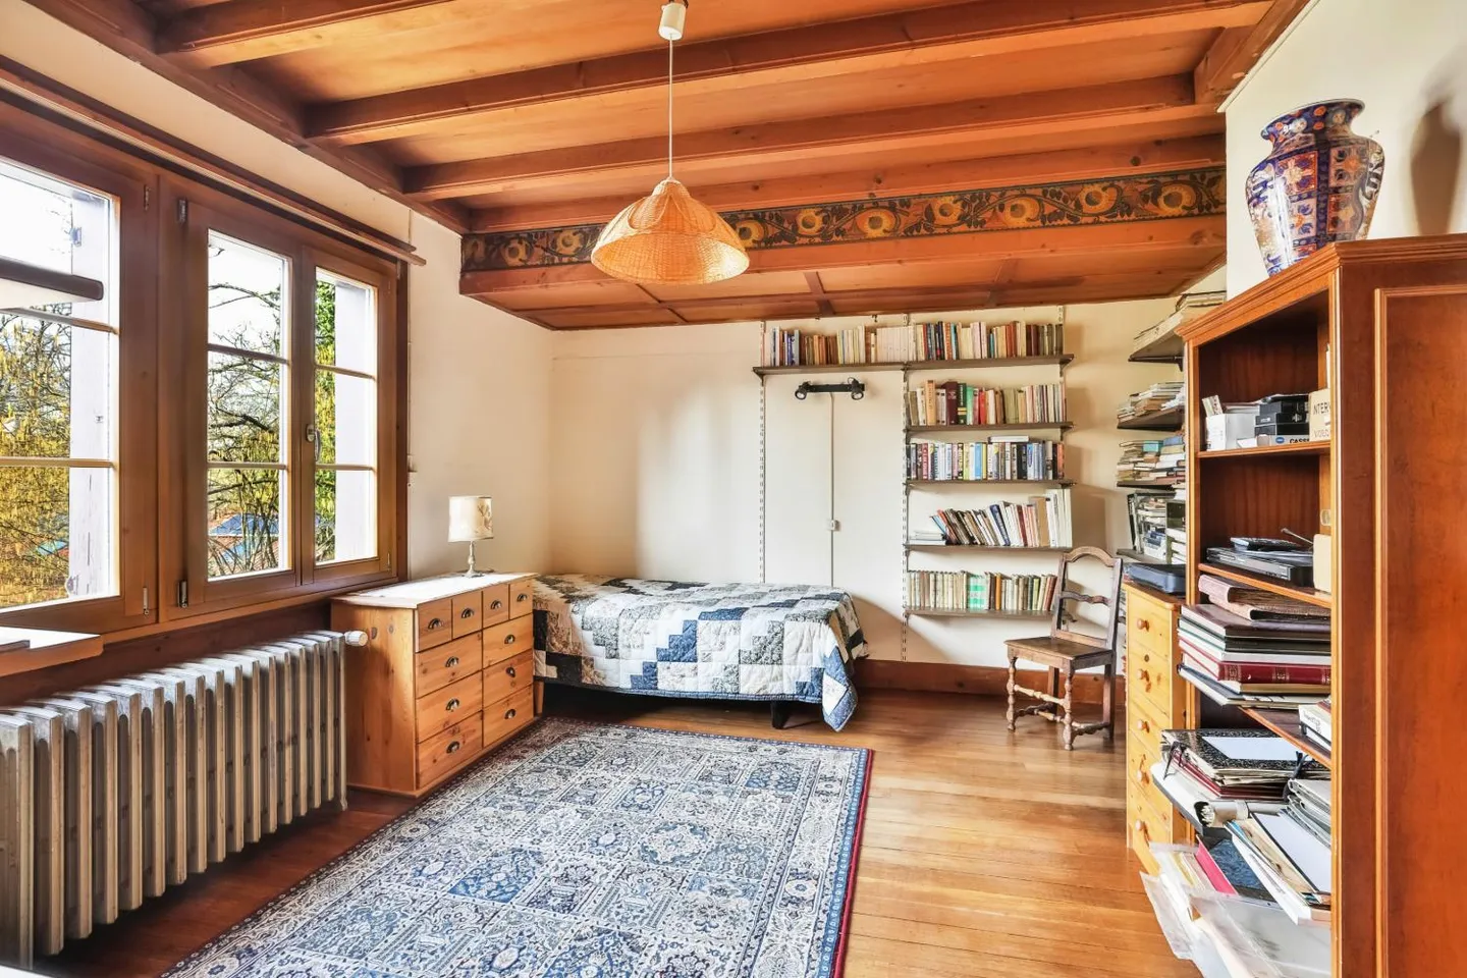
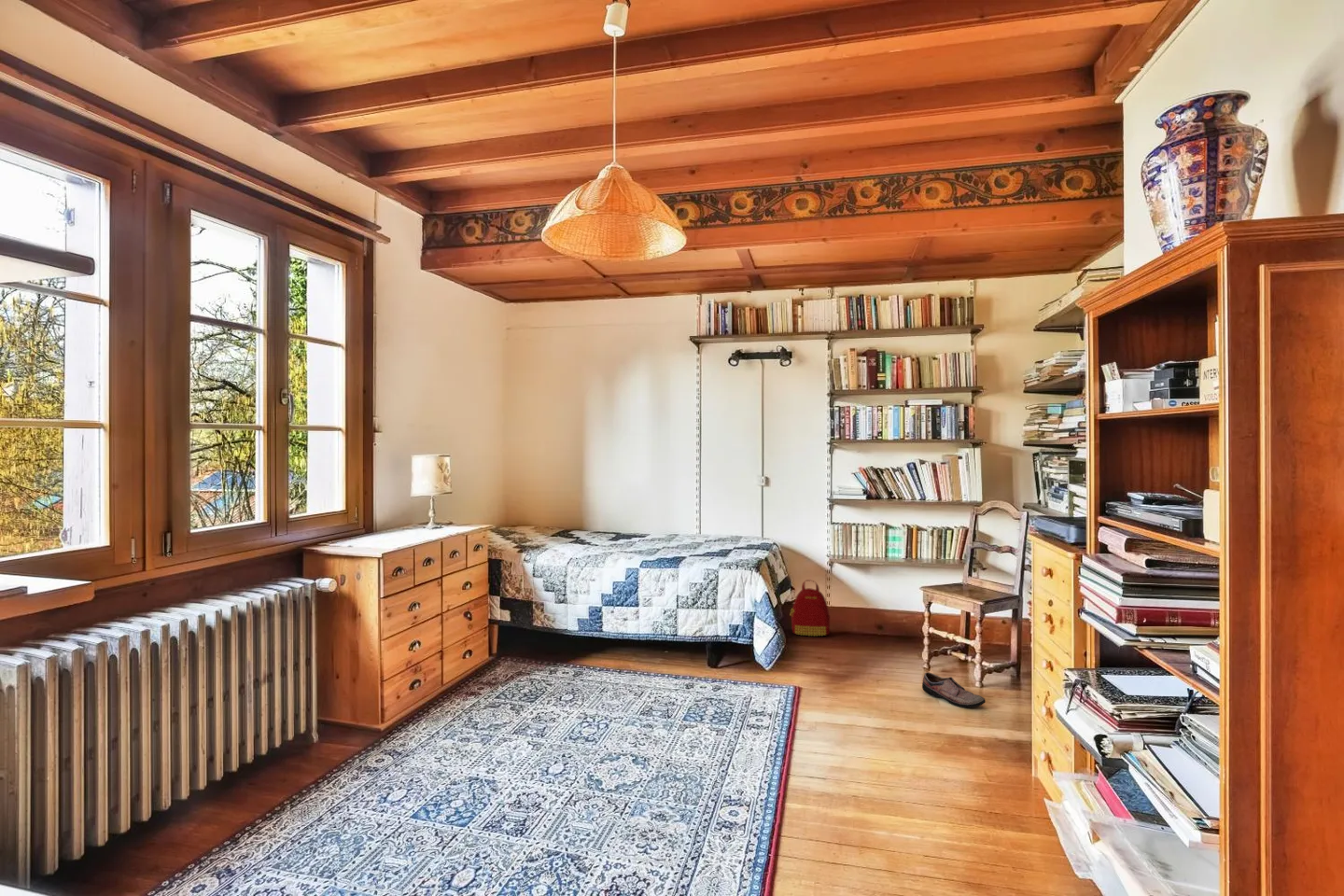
+ backpack (809, 608)
+ shoe (951, 690)
